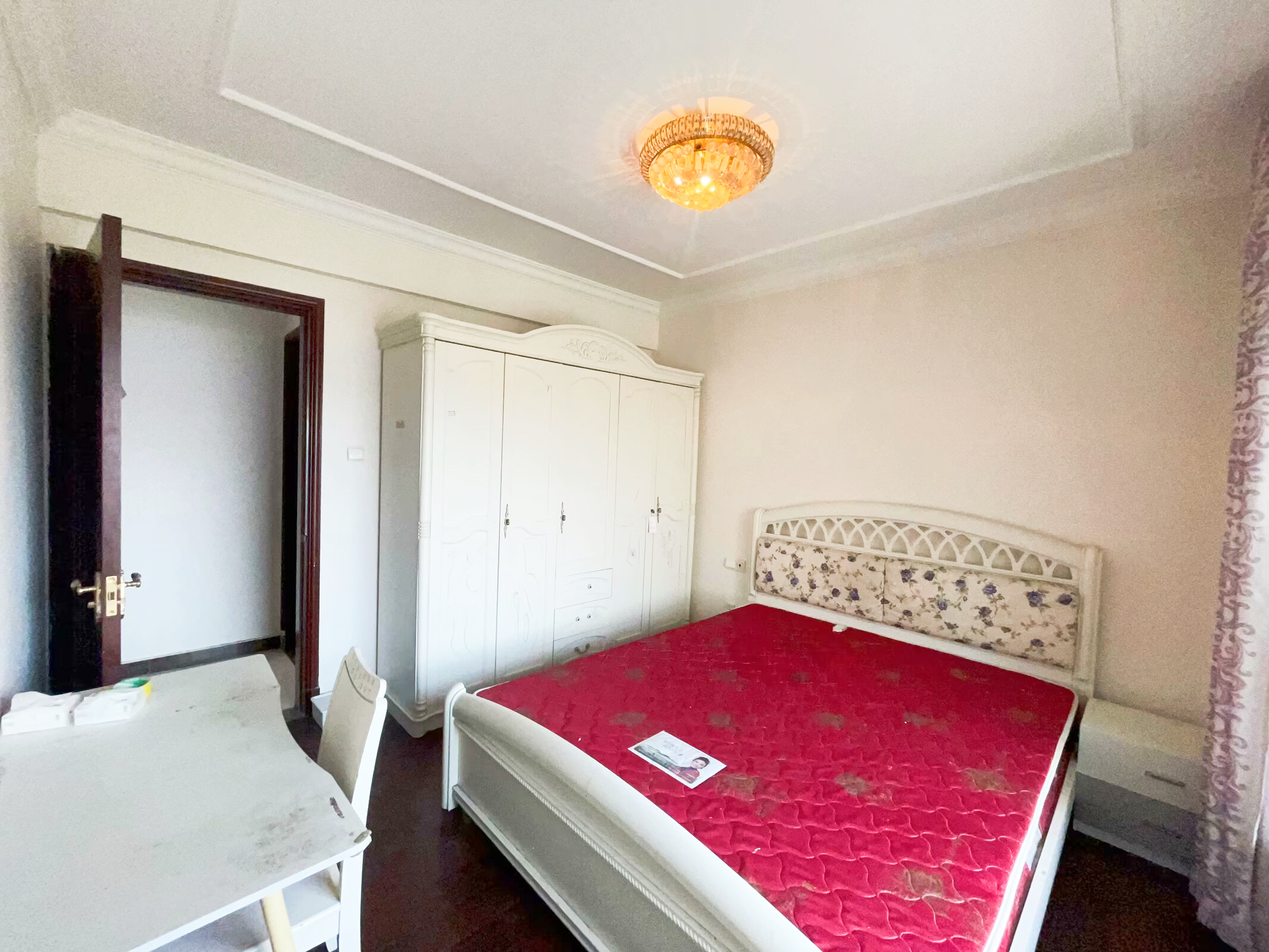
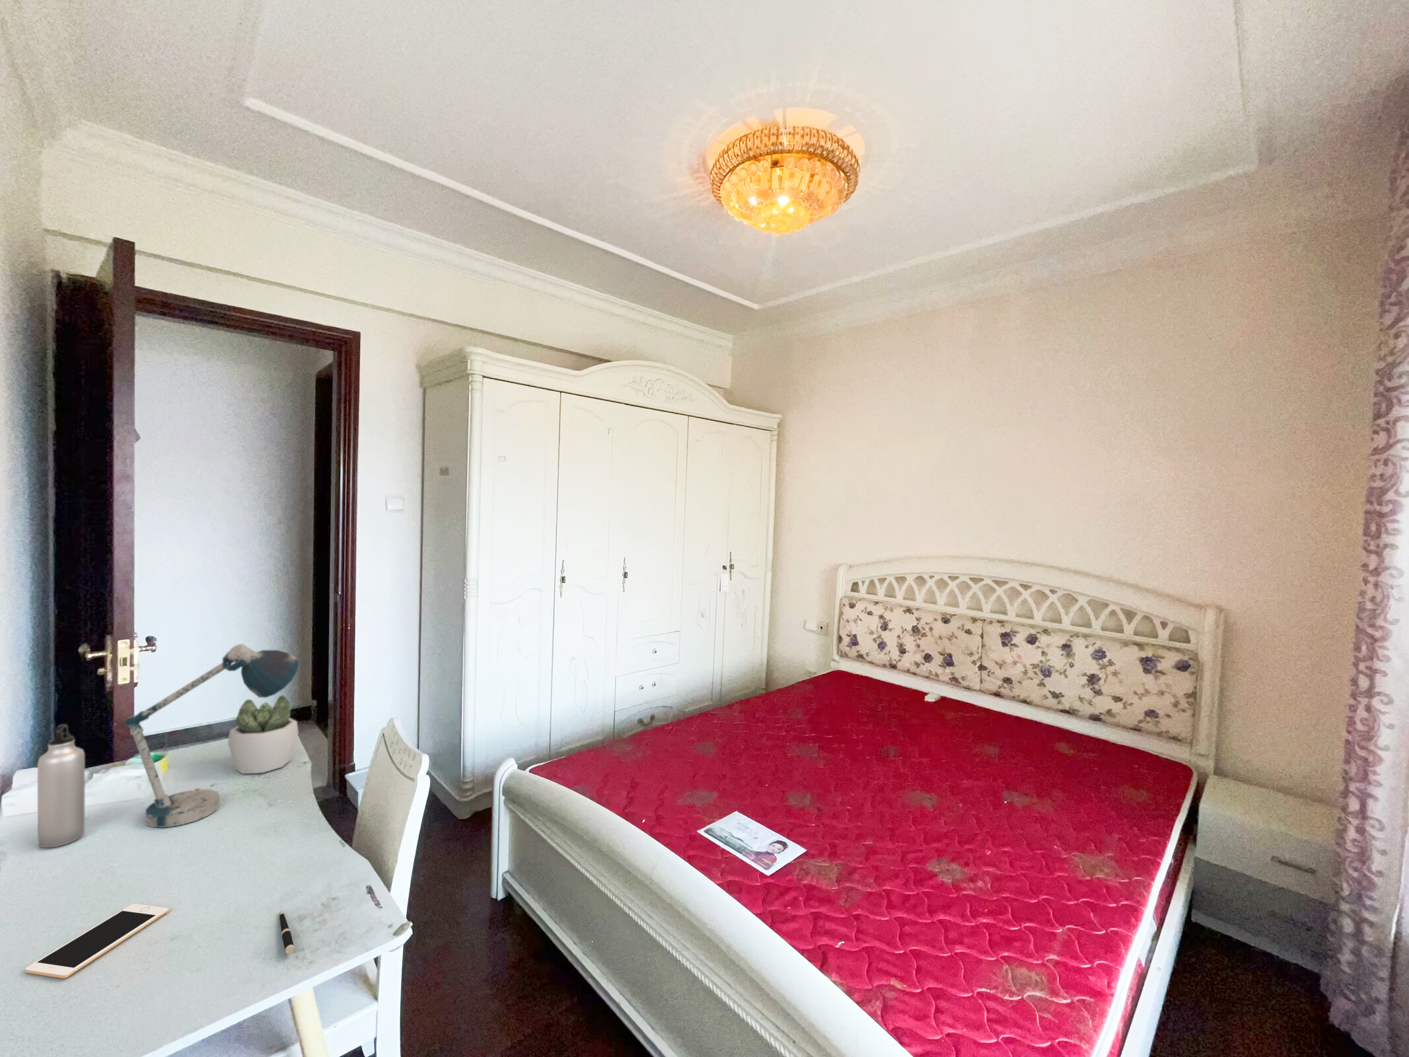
+ succulent plant (263, 733)
+ water bottle (61, 782)
+ pen (284, 928)
+ cell phone (102, 937)
+ desk lamp (195, 687)
